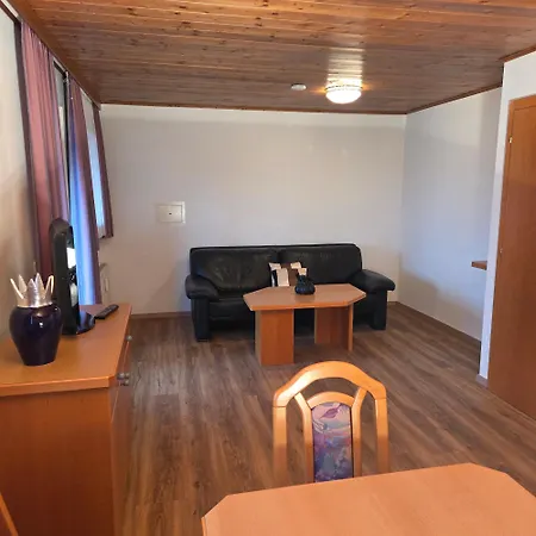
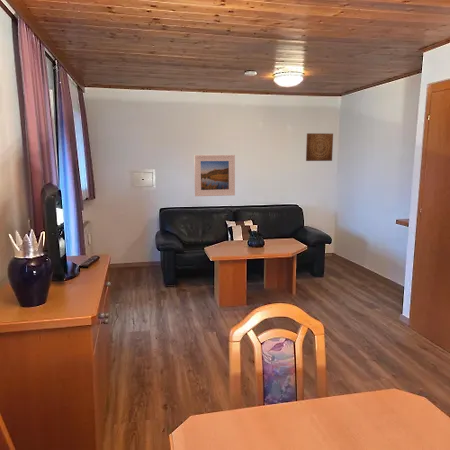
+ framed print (214, 175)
+ wall art (319, 147)
